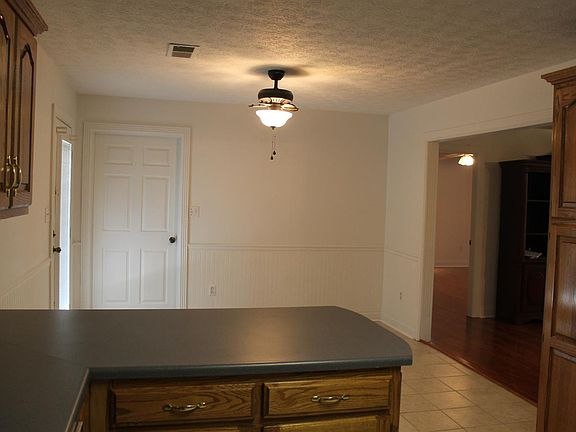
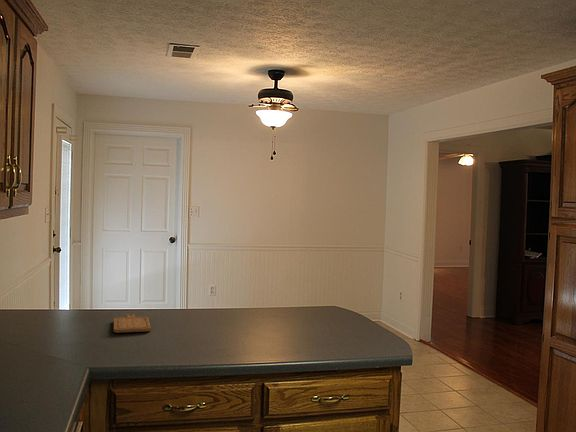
+ chopping board (131, 322)
